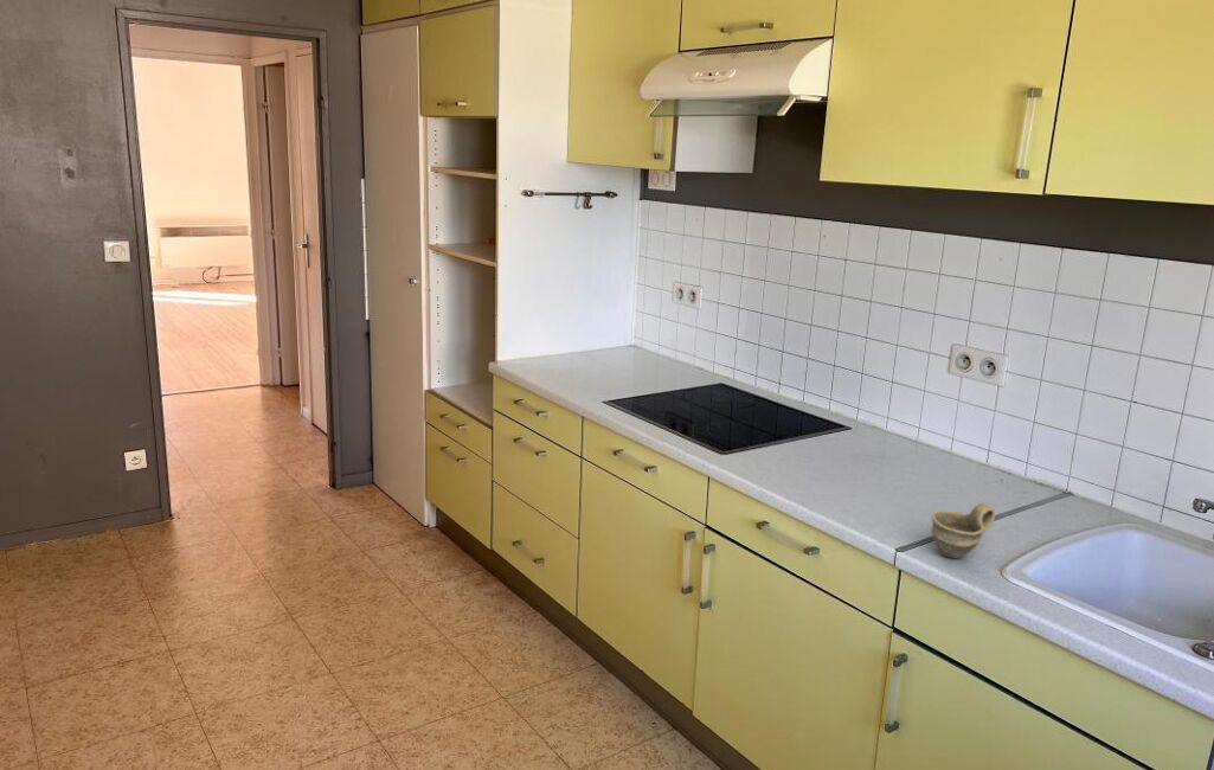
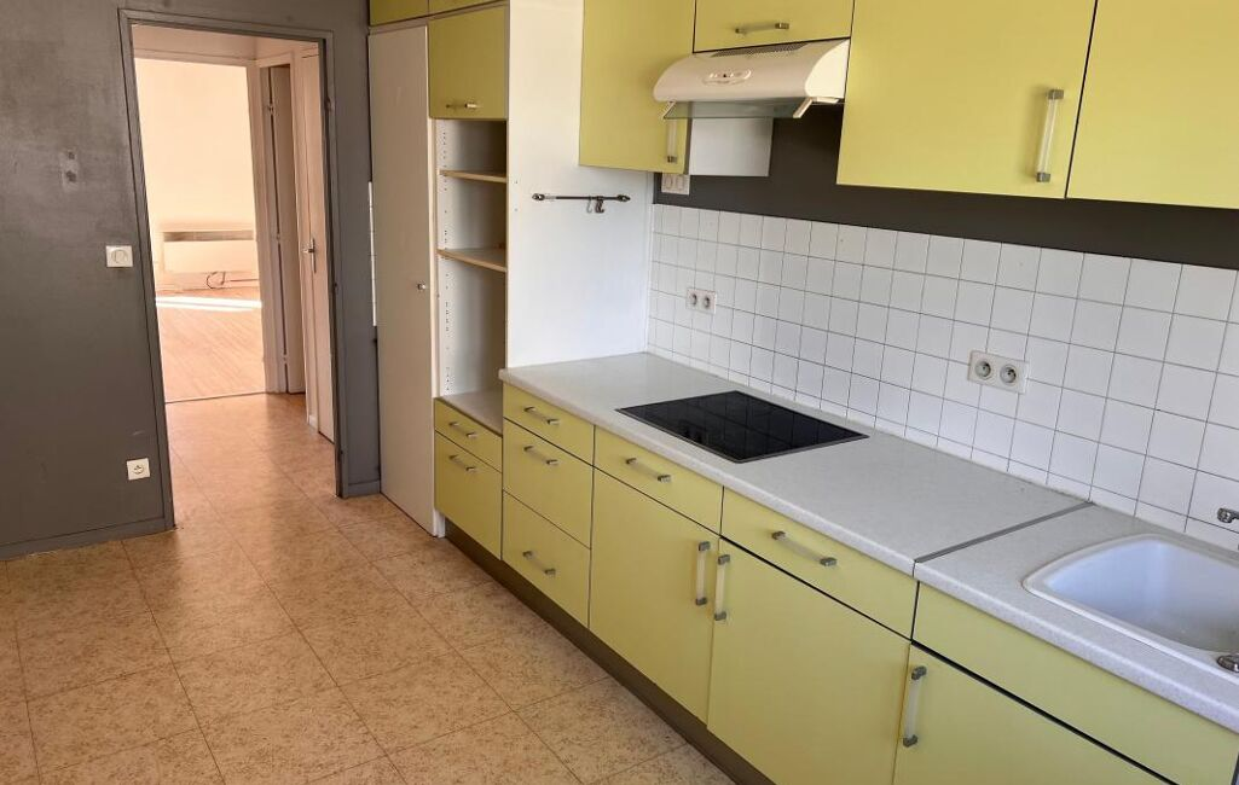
- cup (962, 531)
